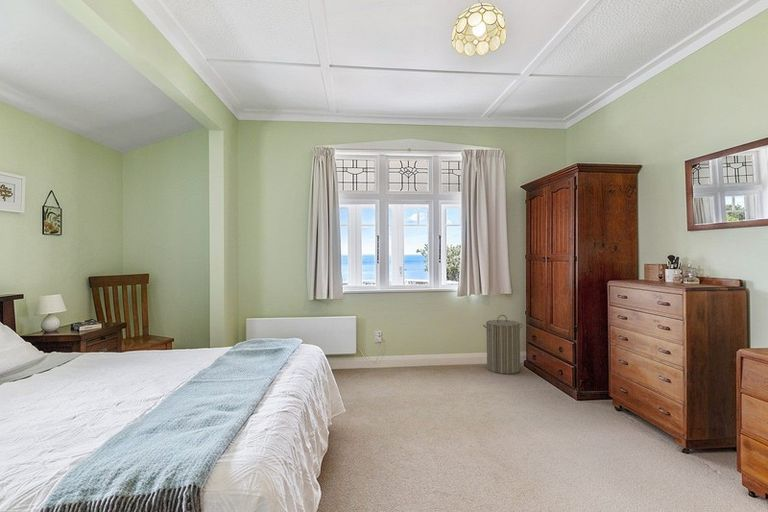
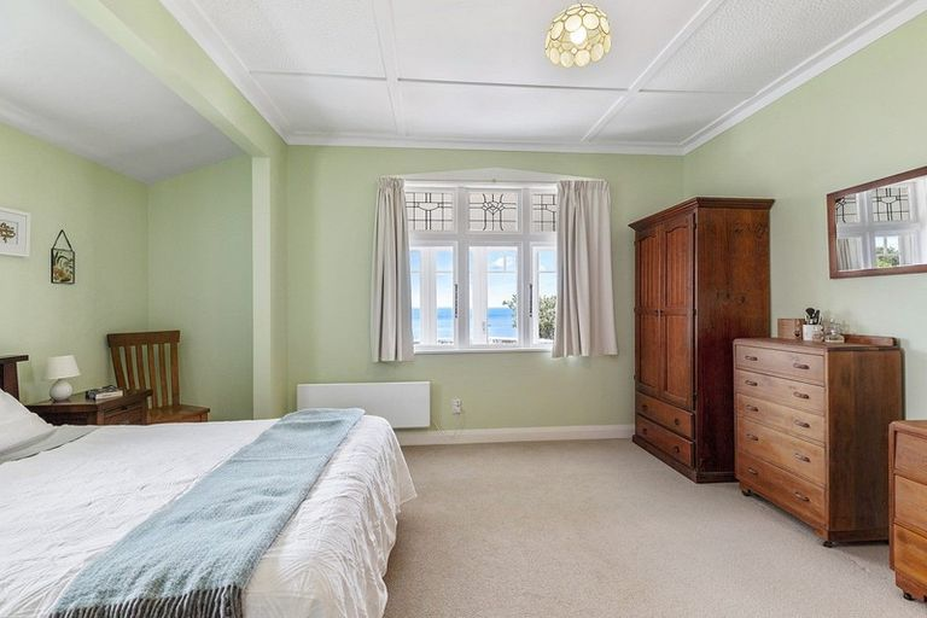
- laundry hamper (503, 342)
